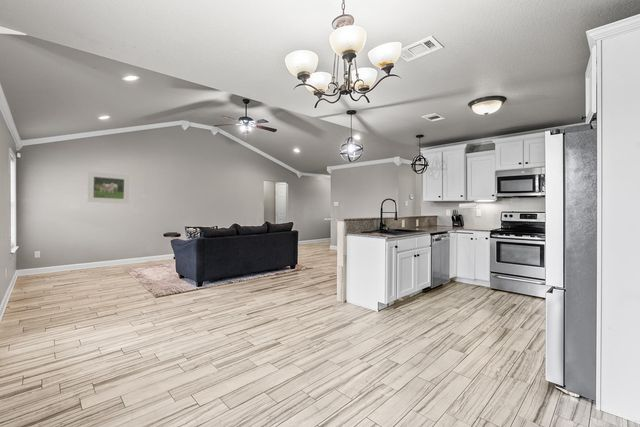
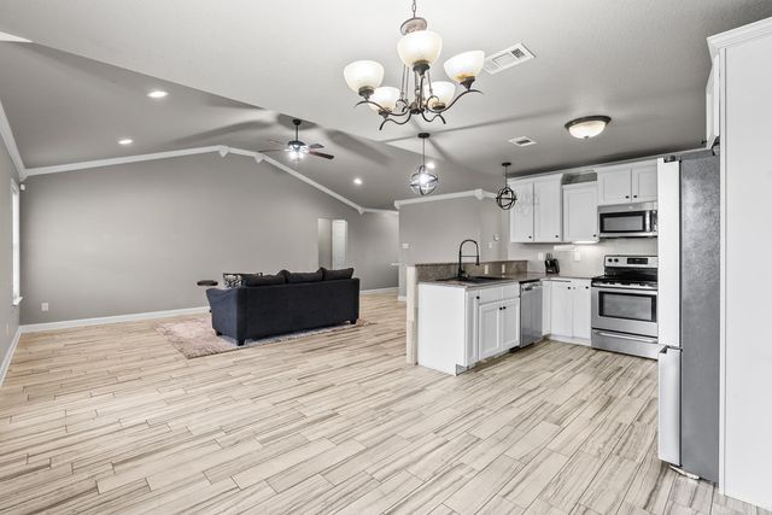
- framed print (109, 188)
